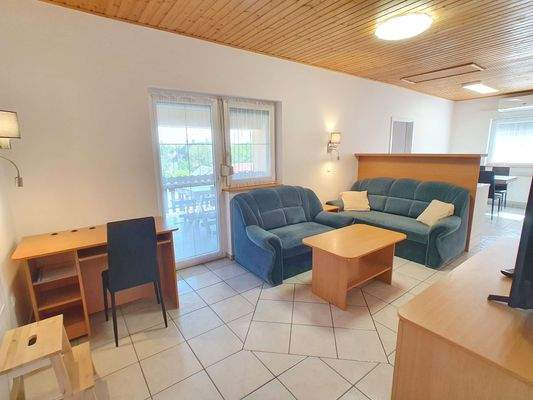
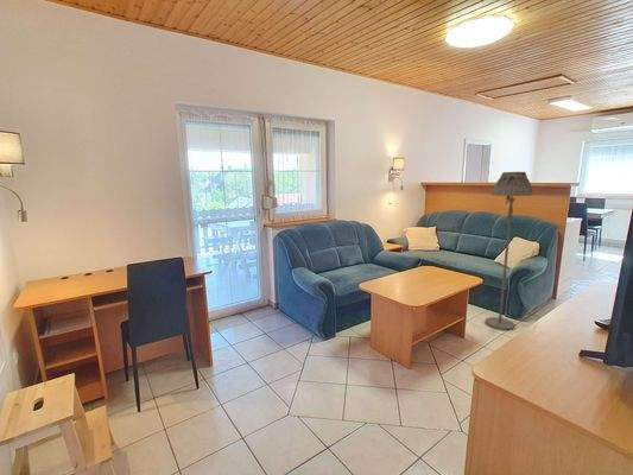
+ floor lamp (506, 251)
